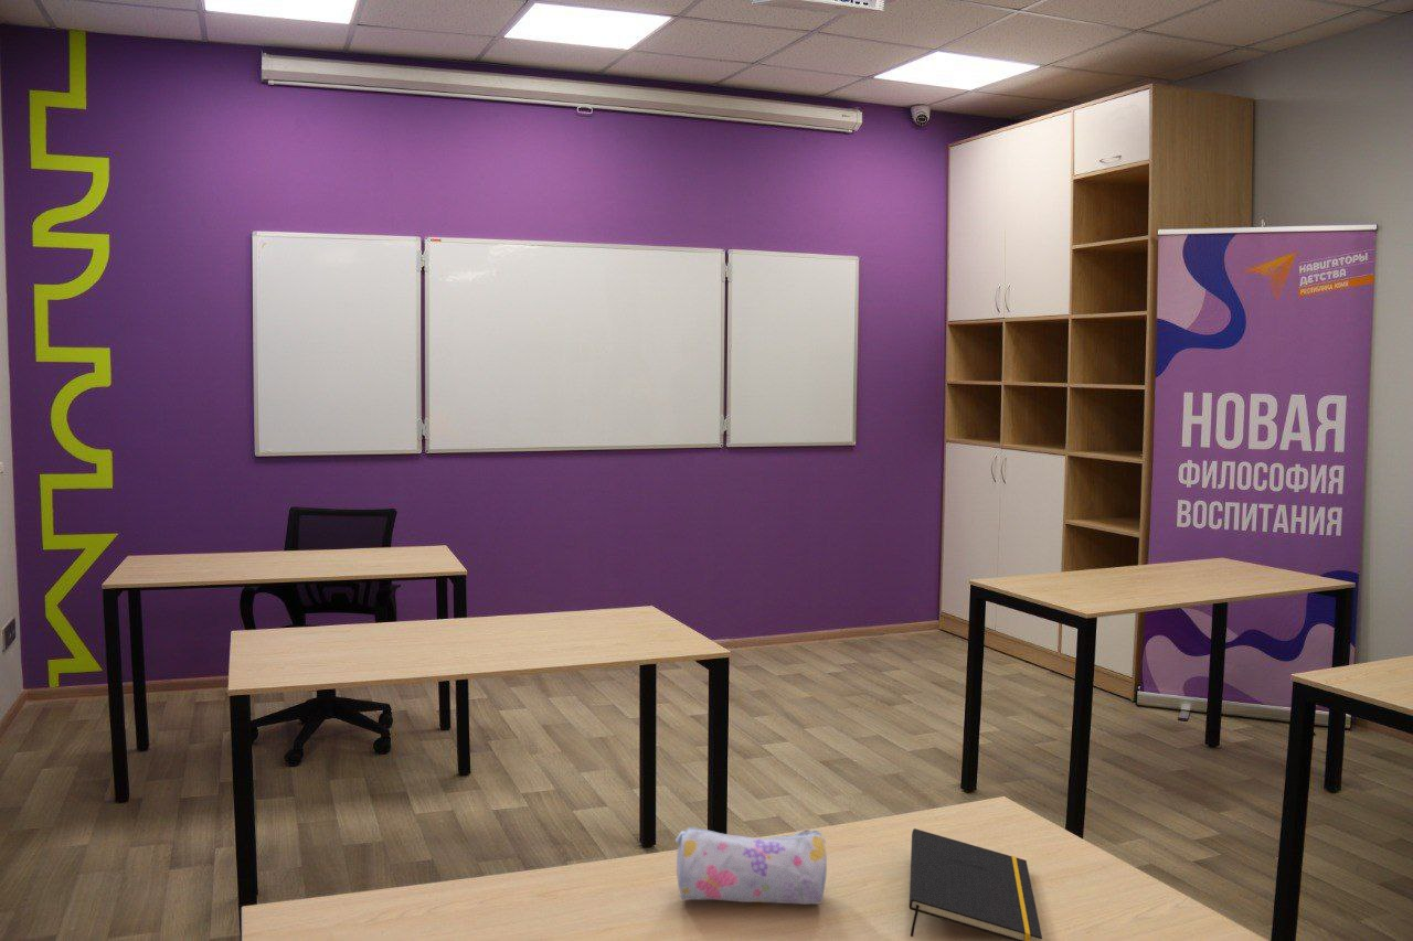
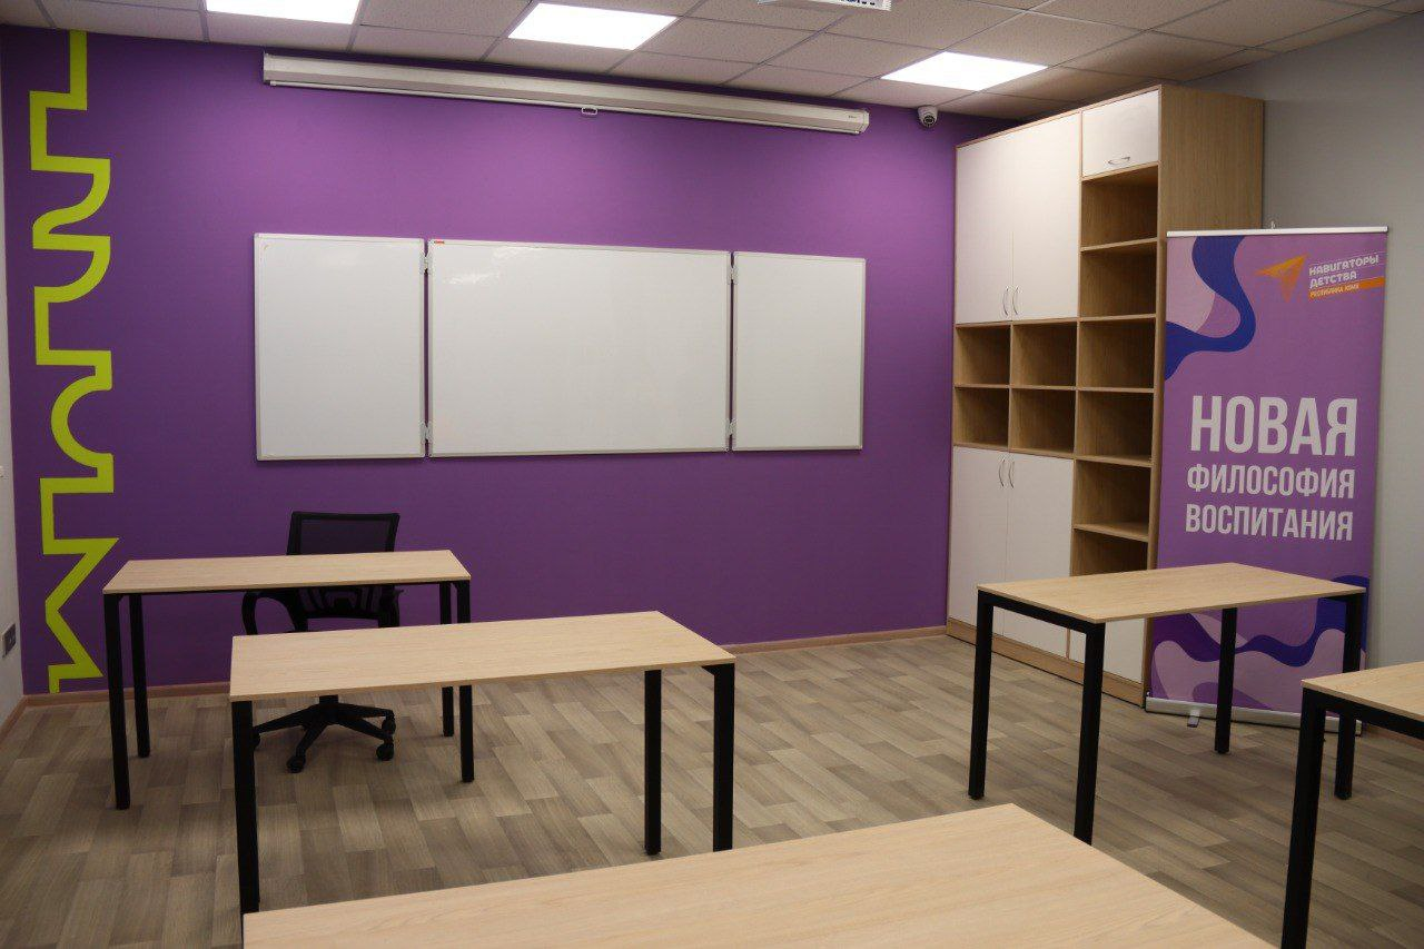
- notepad (971, 883)
- pencil case (752, 865)
